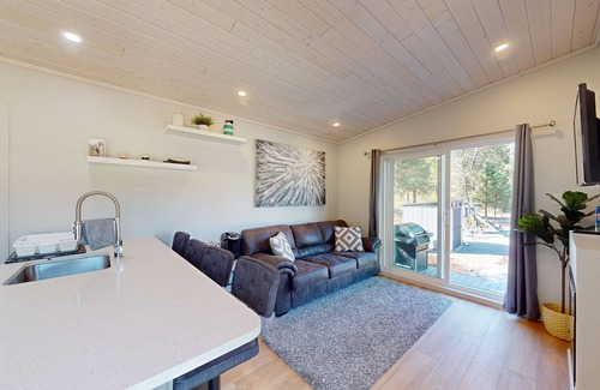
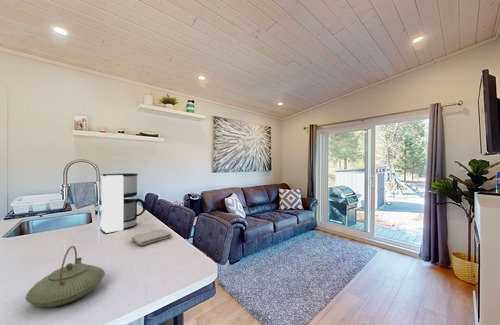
+ teapot (70, 268)
+ washcloth (152, 236)
+ coffee maker (124, 200)
